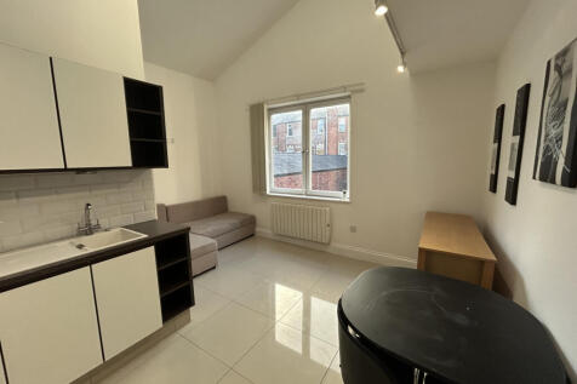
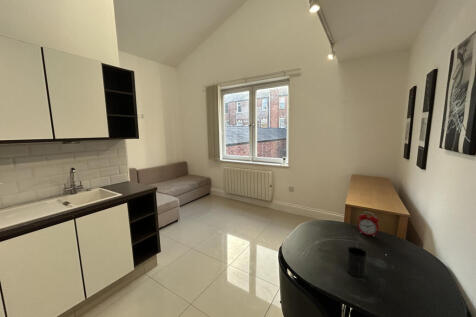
+ mug (357, 263)
+ alarm clock (368, 223)
